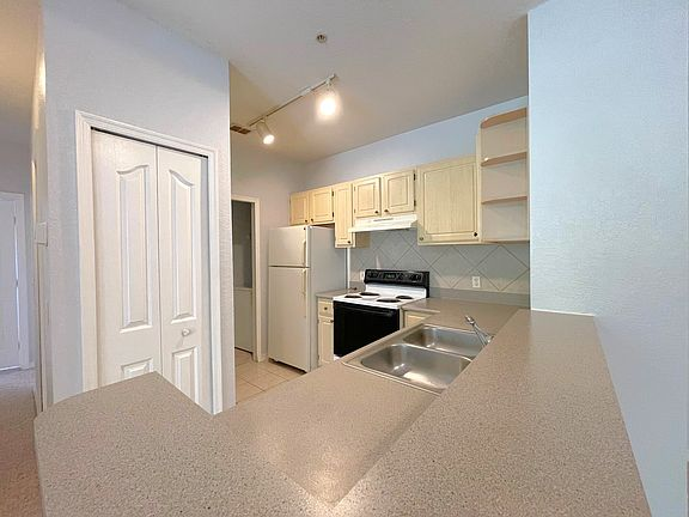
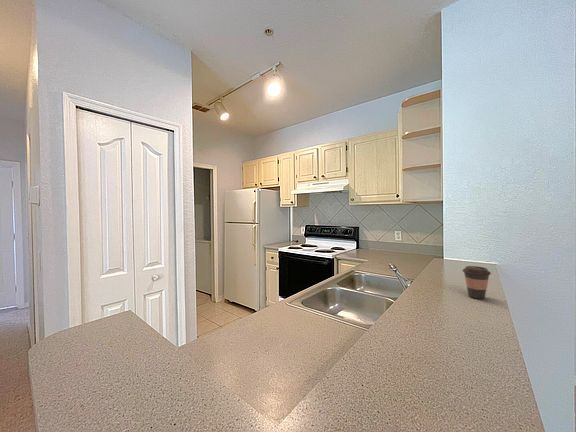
+ coffee cup (476, 282)
